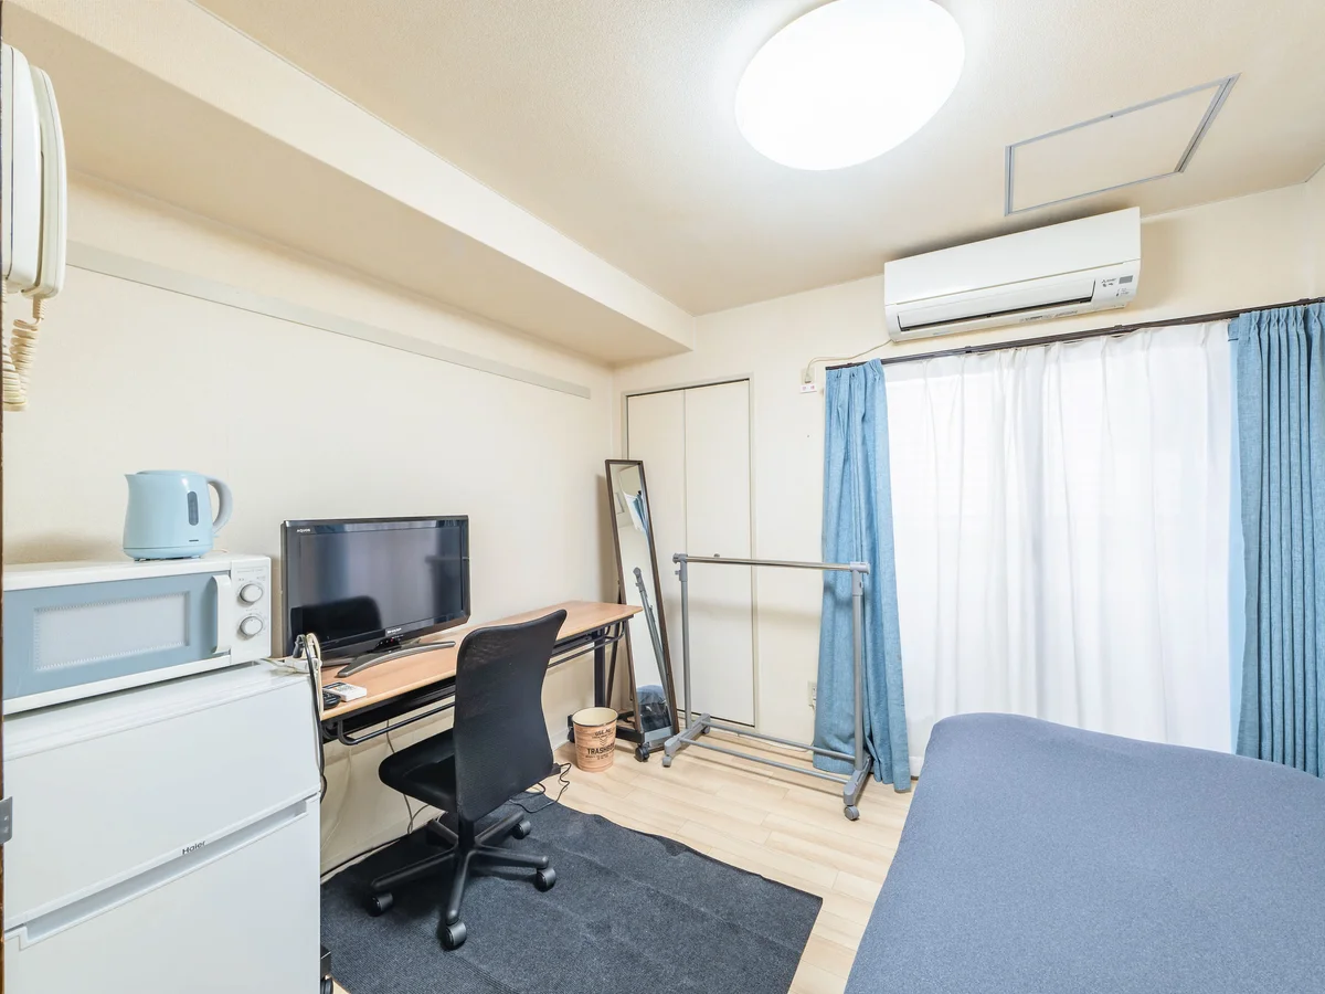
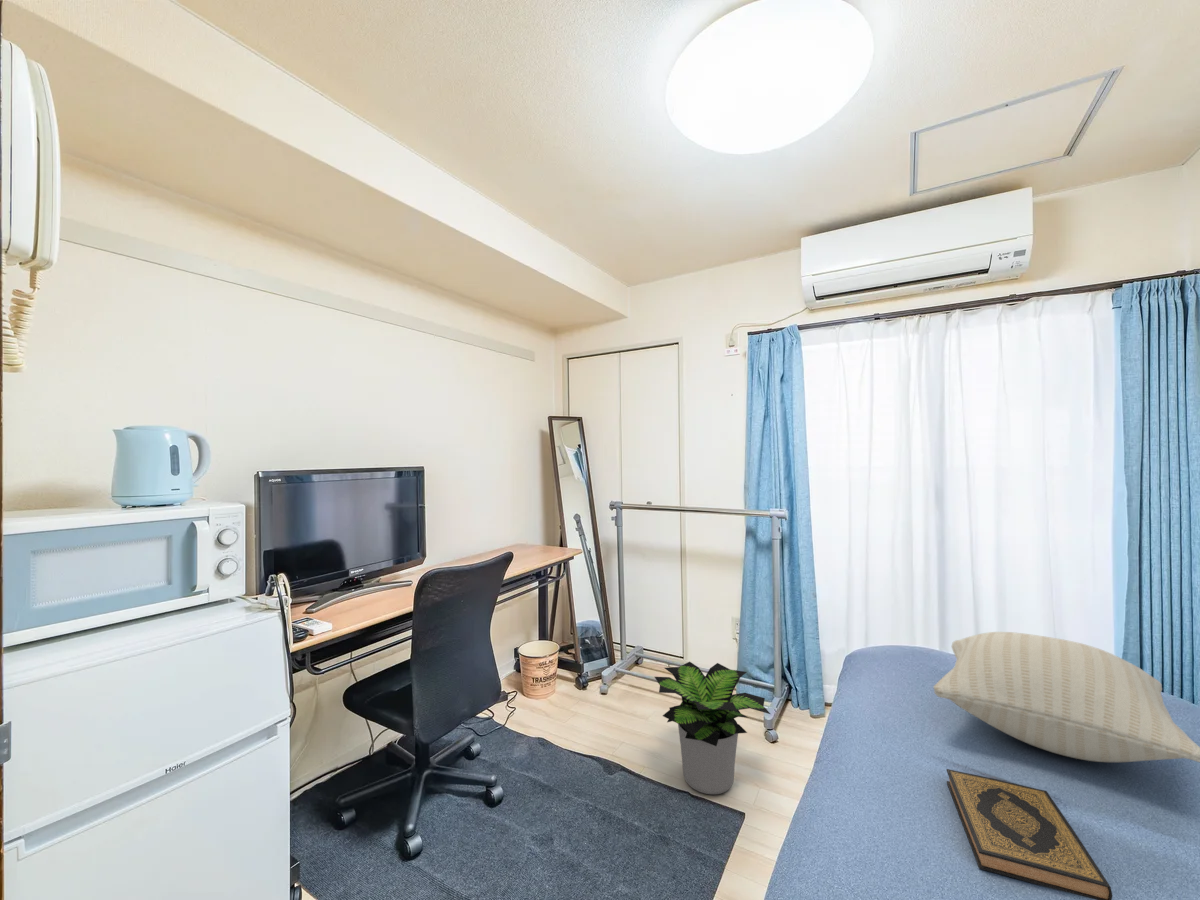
+ pillow (1048, 687)
+ hardback book (1016, 826)
+ potted plant (711, 728)
